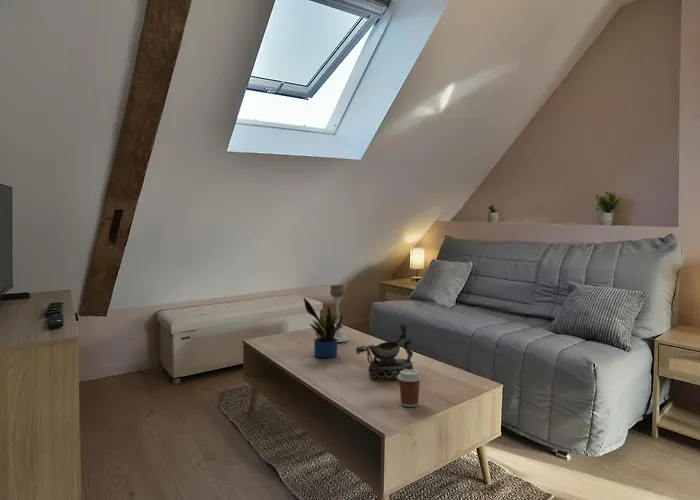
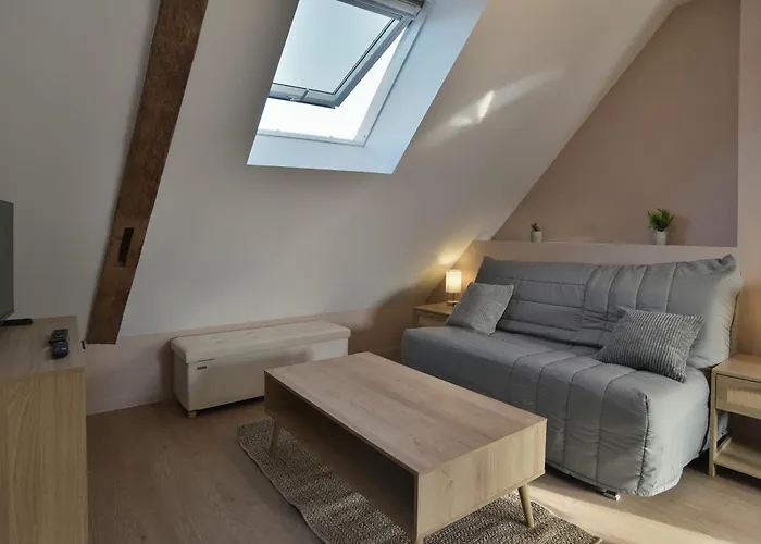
- candle holder (337, 312)
- potted plant (323, 326)
- coffee cup (409, 387)
- decorative bowl (387, 349)
